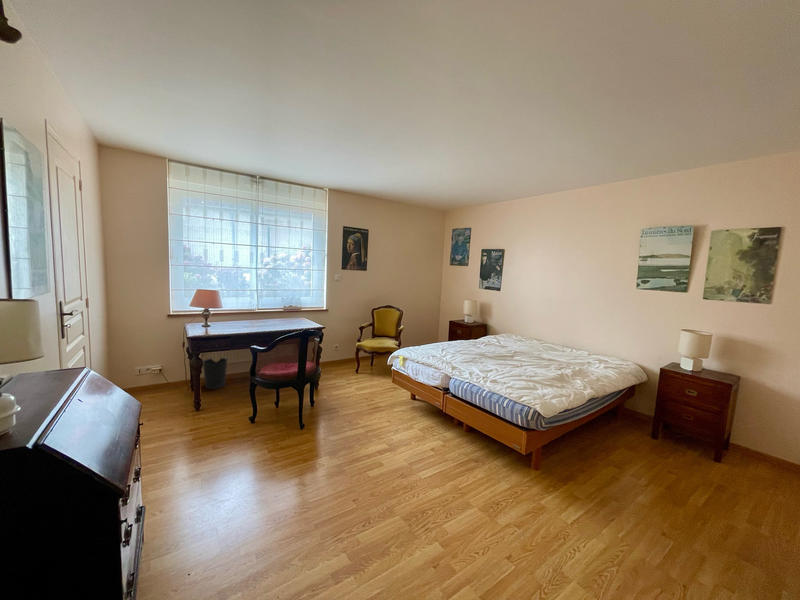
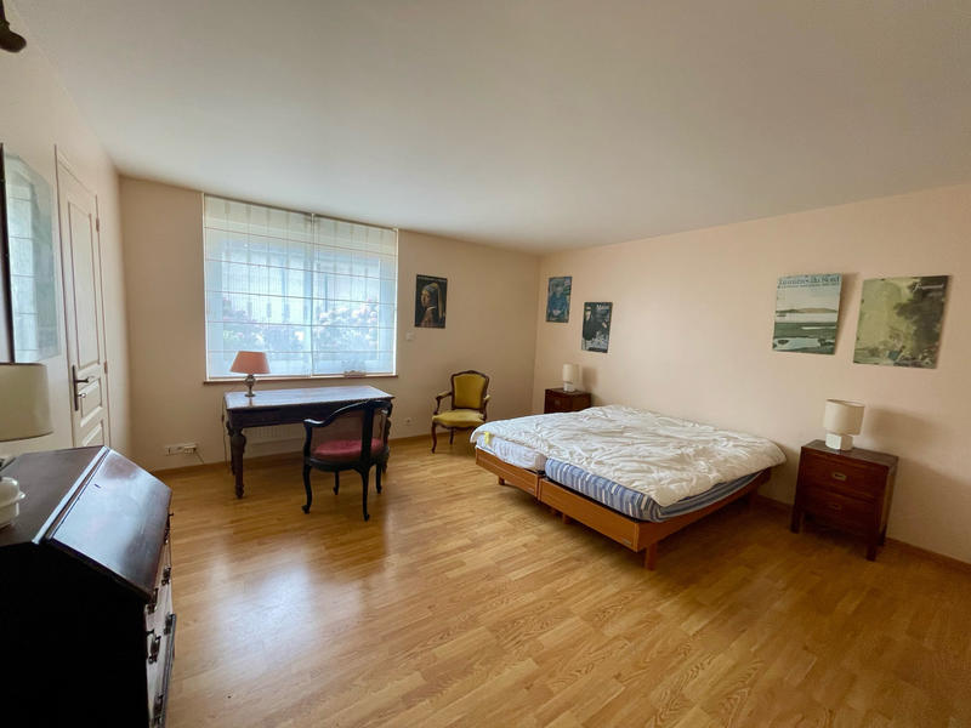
- wastebasket (215, 373)
